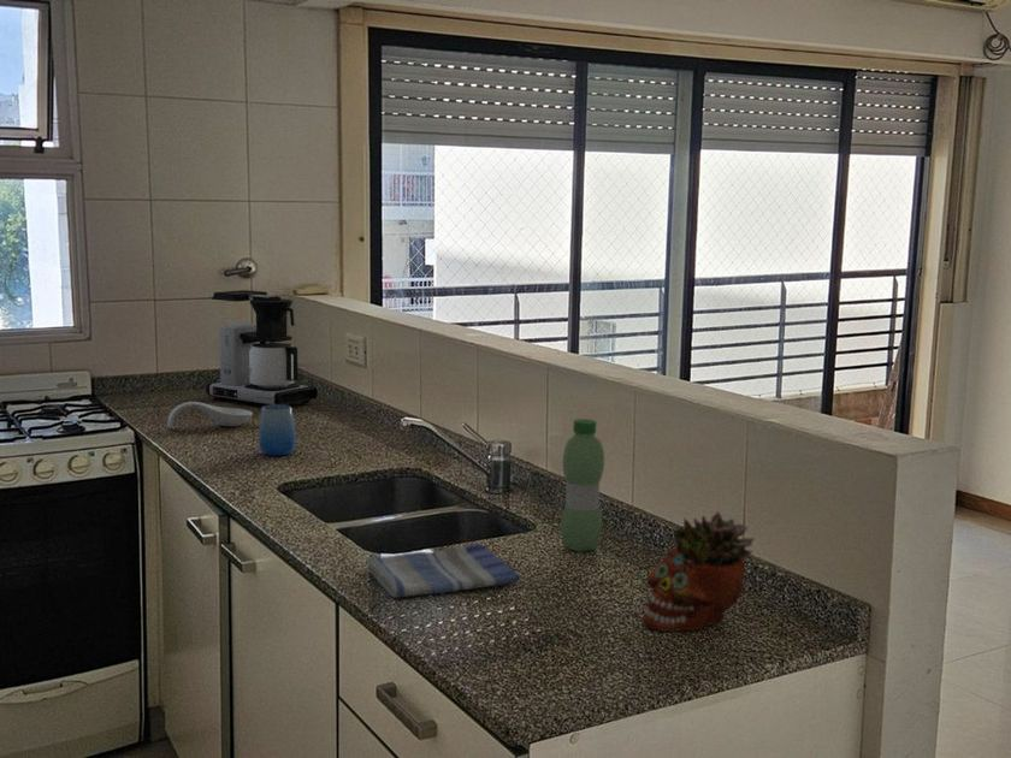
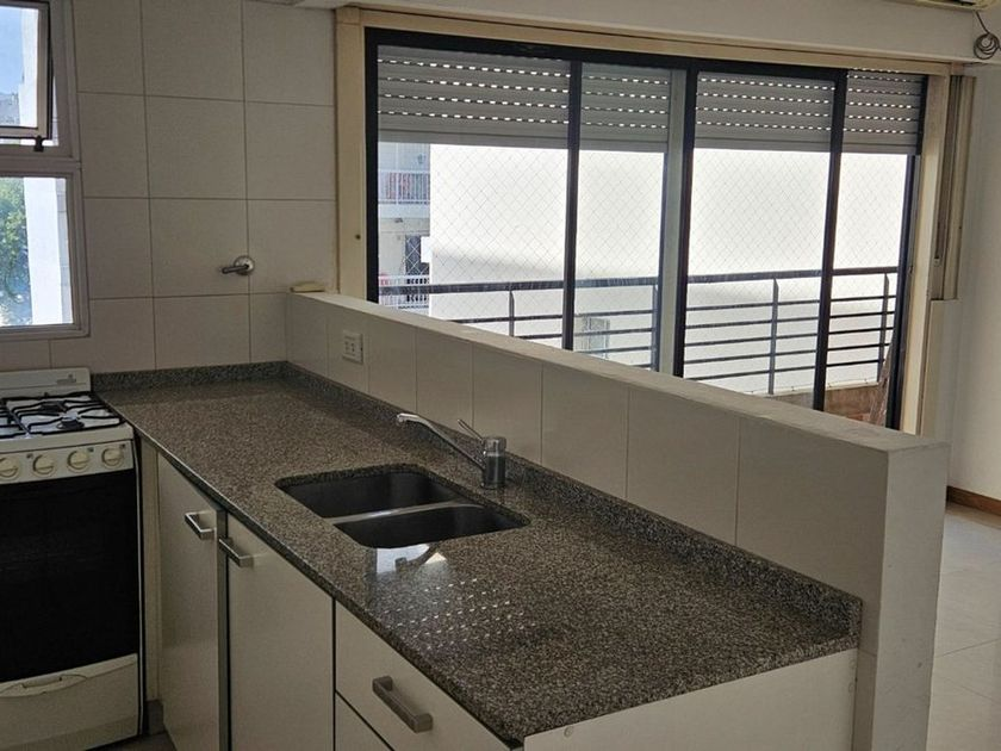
- water bottle (583, 484)
- spoon rest (211, 413)
- coffee maker (260, 348)
- succulent planter (696, 568)
- dish towel (441, 569)
- cup (277, 430)
